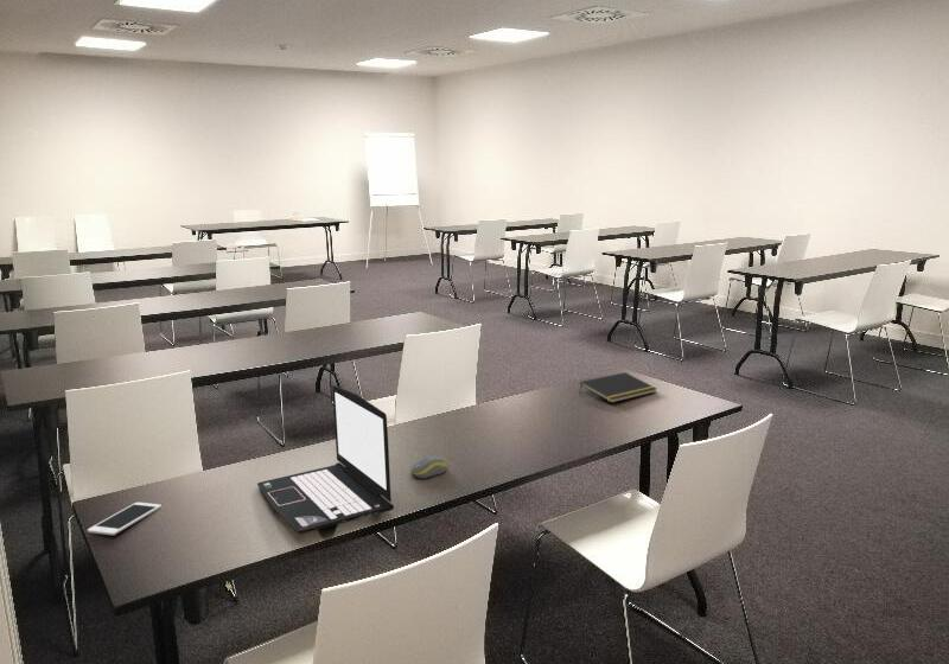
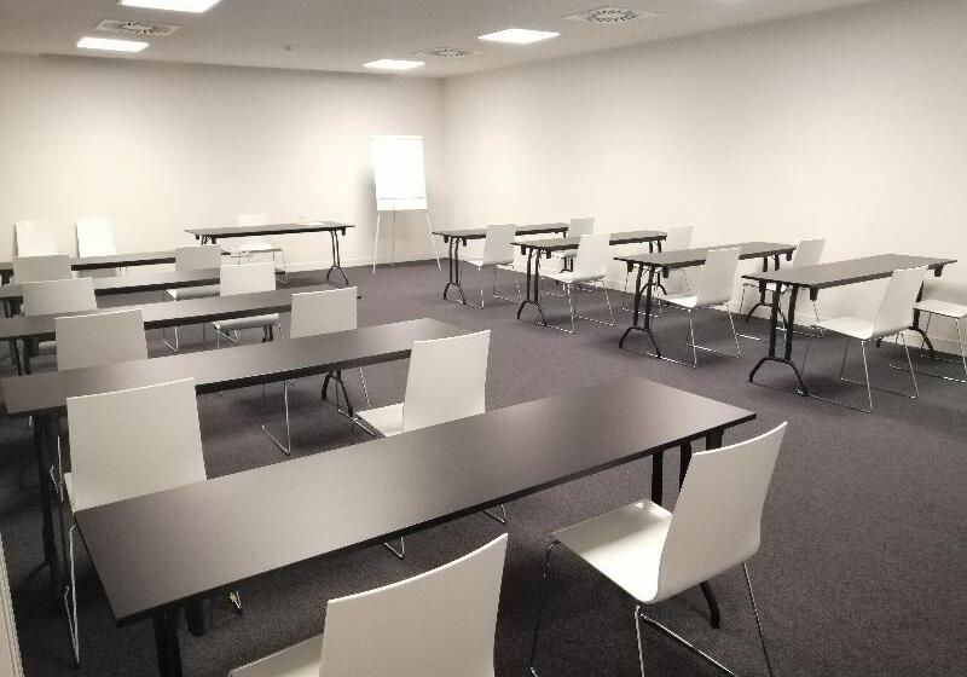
- laptop (323, 467)
- computer mouse (428, 465)
- cell phone (126, 517)
- notepad (618, 387)
